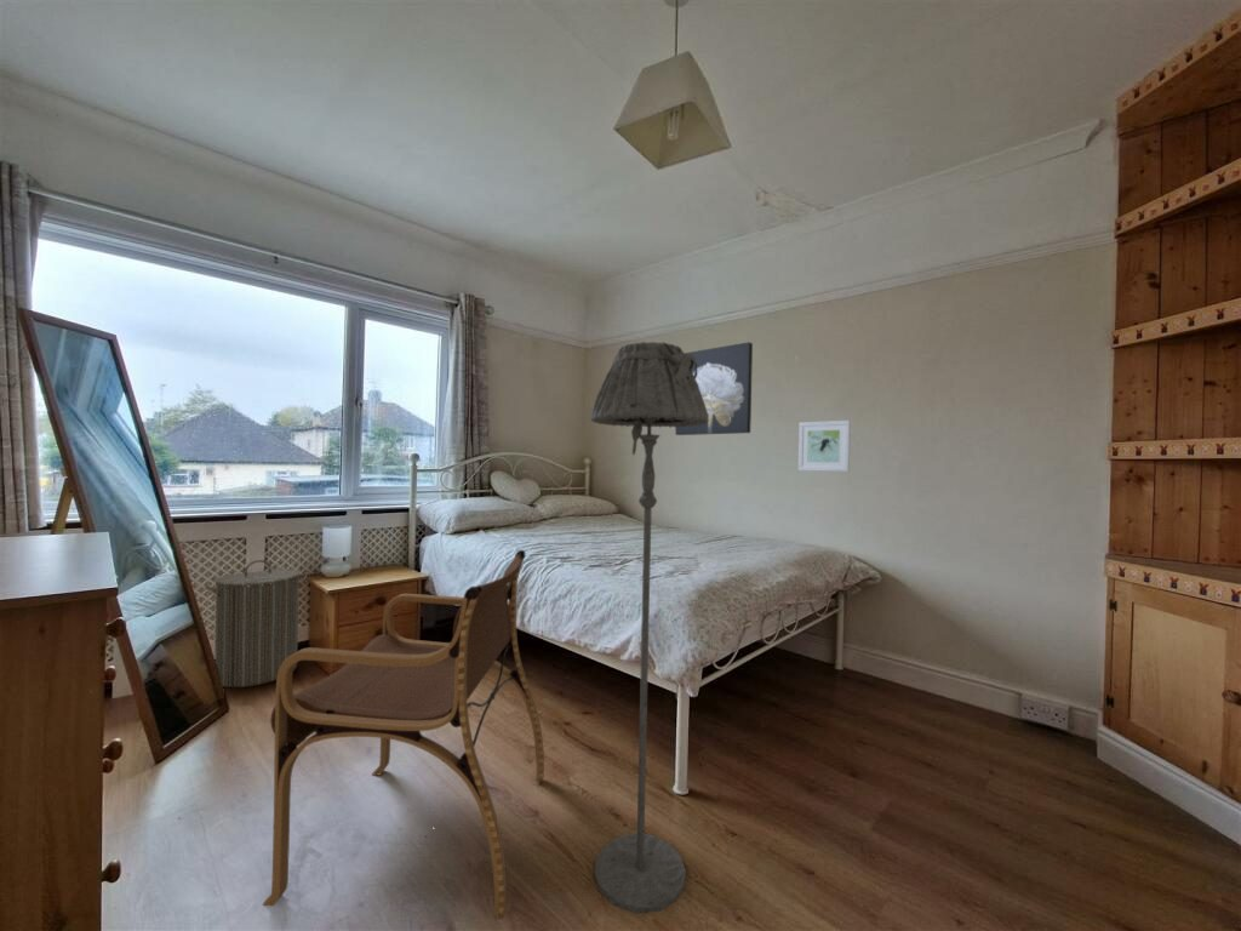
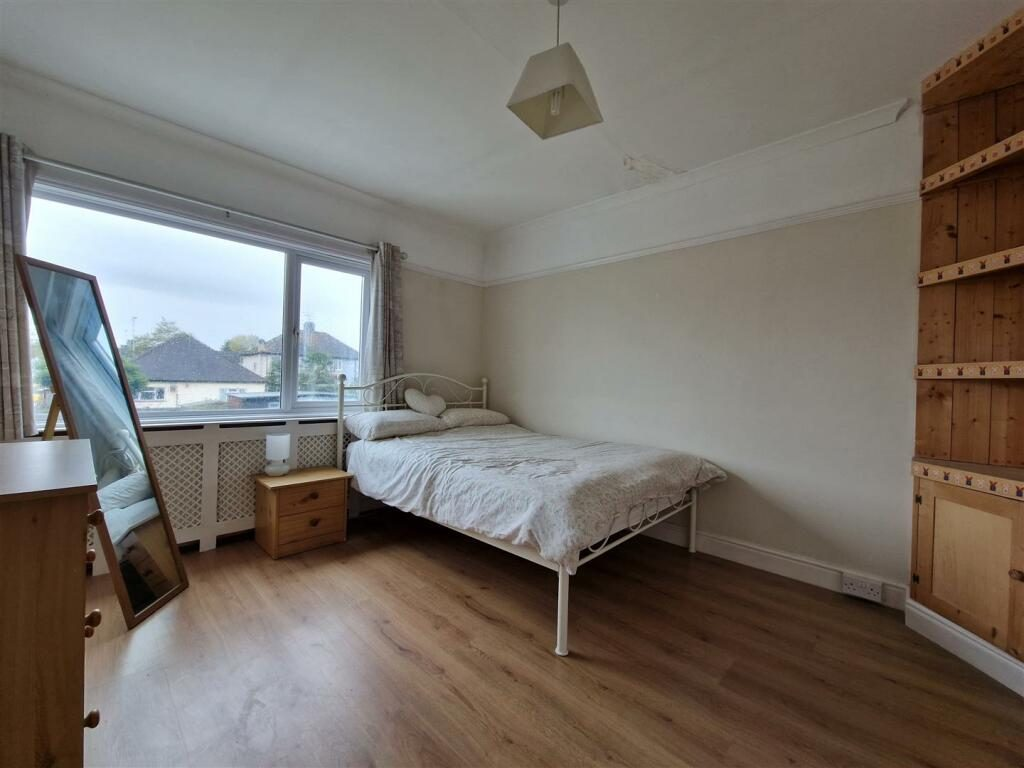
- floor lamp (645, 611)
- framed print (823, 446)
- armchair (429, 696)
- laundry hamper (258, 616)
- wall art (711, 392)
